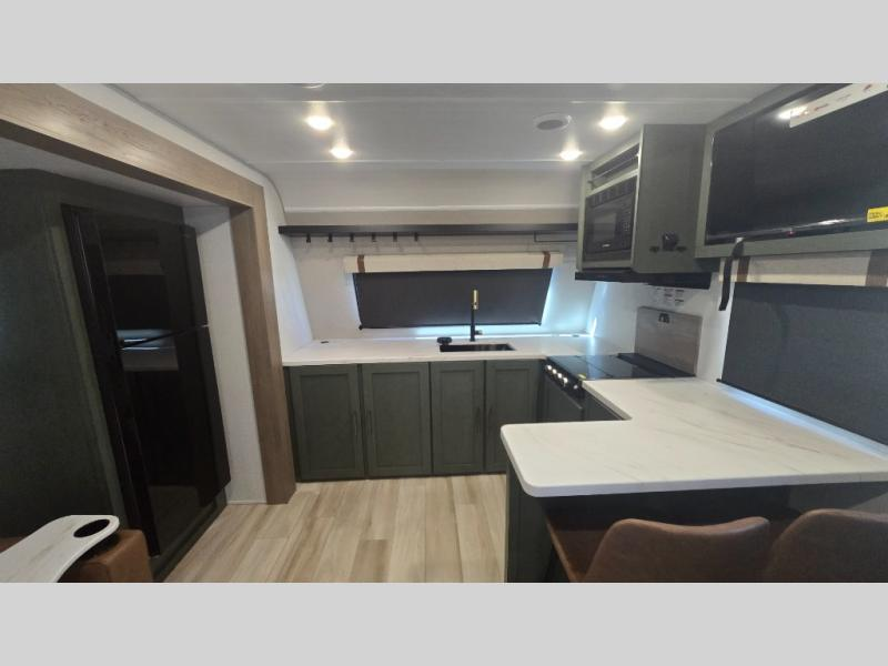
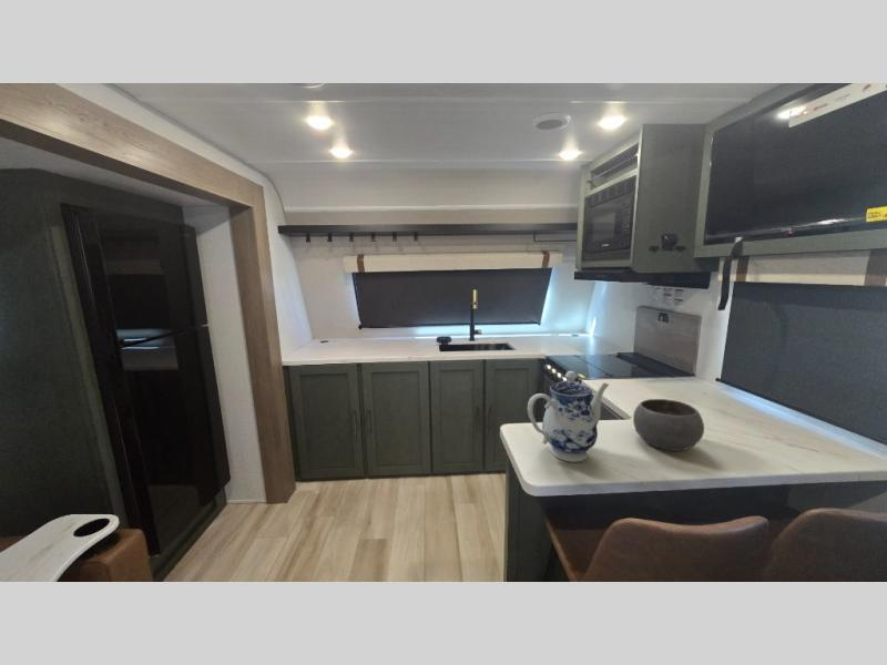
+ bowl (665, 424)
+ teapot (569, 412)
